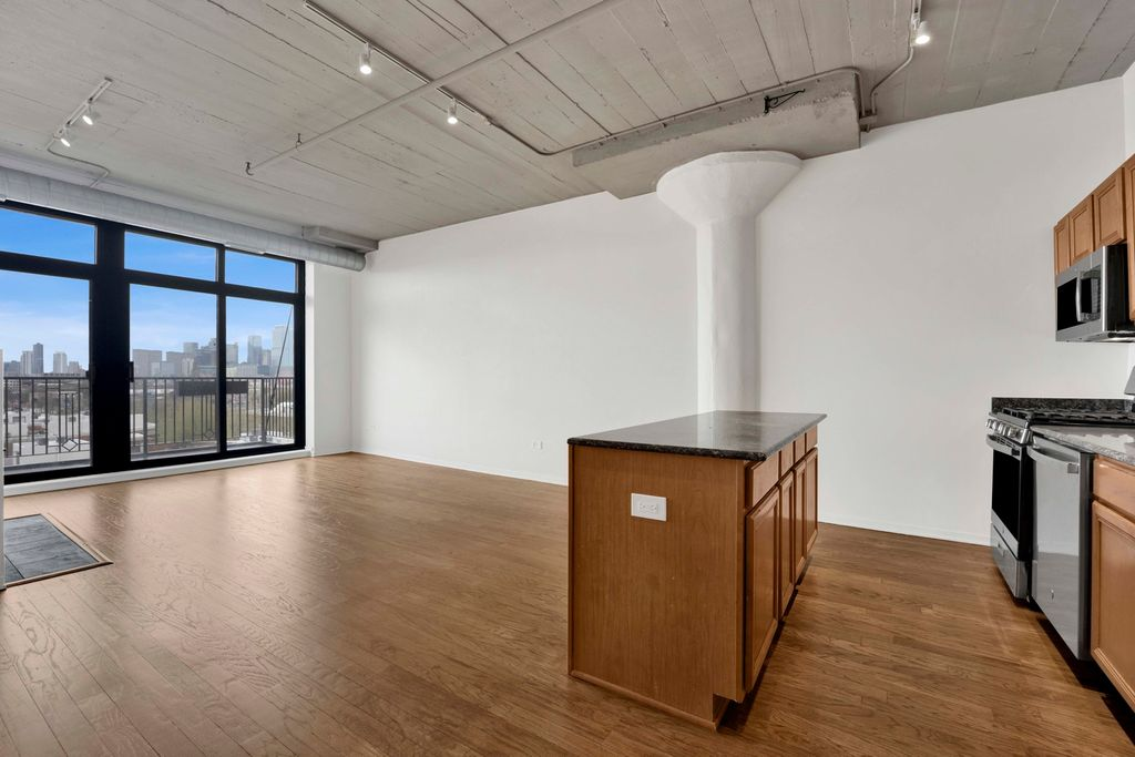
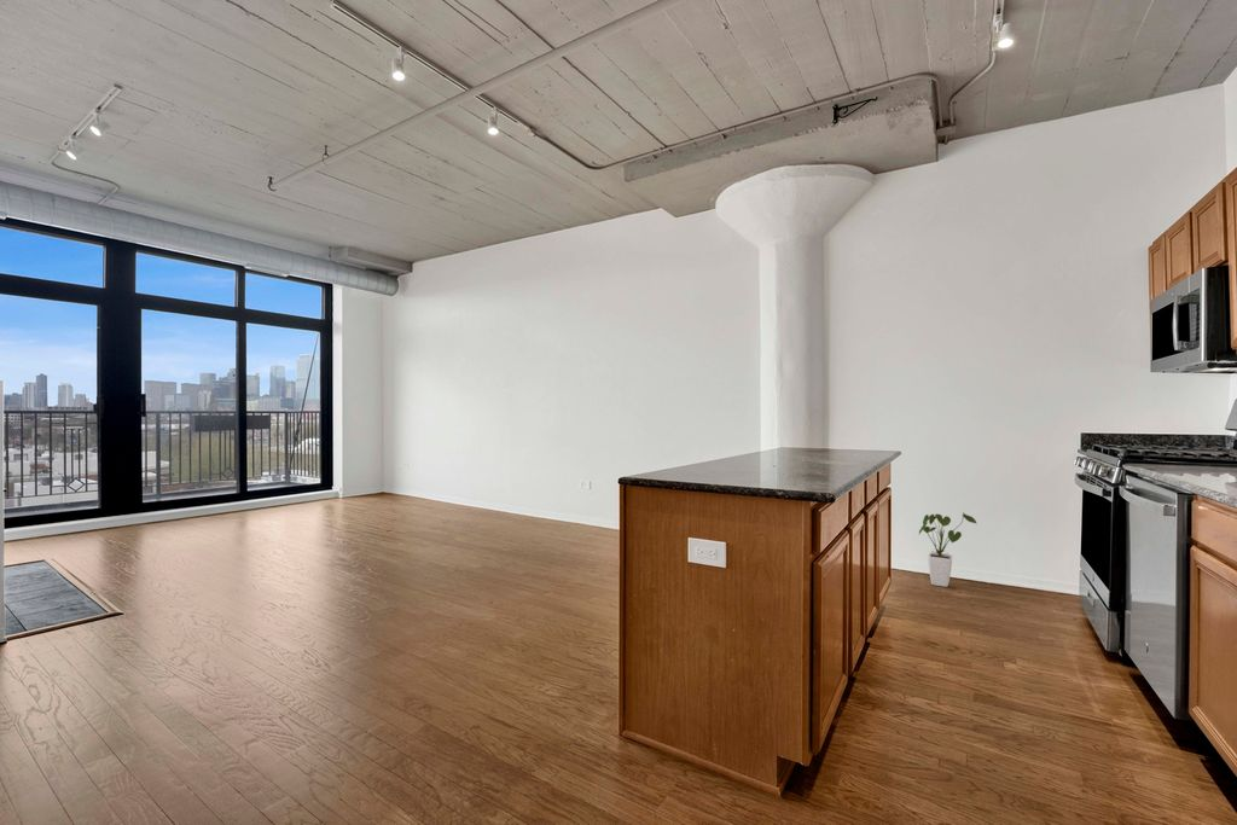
+ house plant (943, 548)
